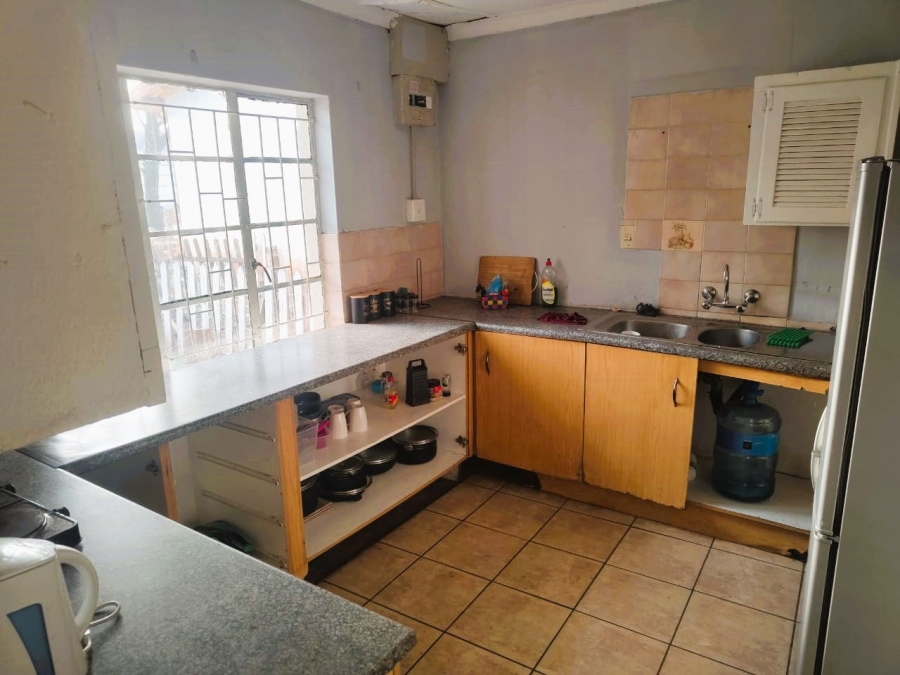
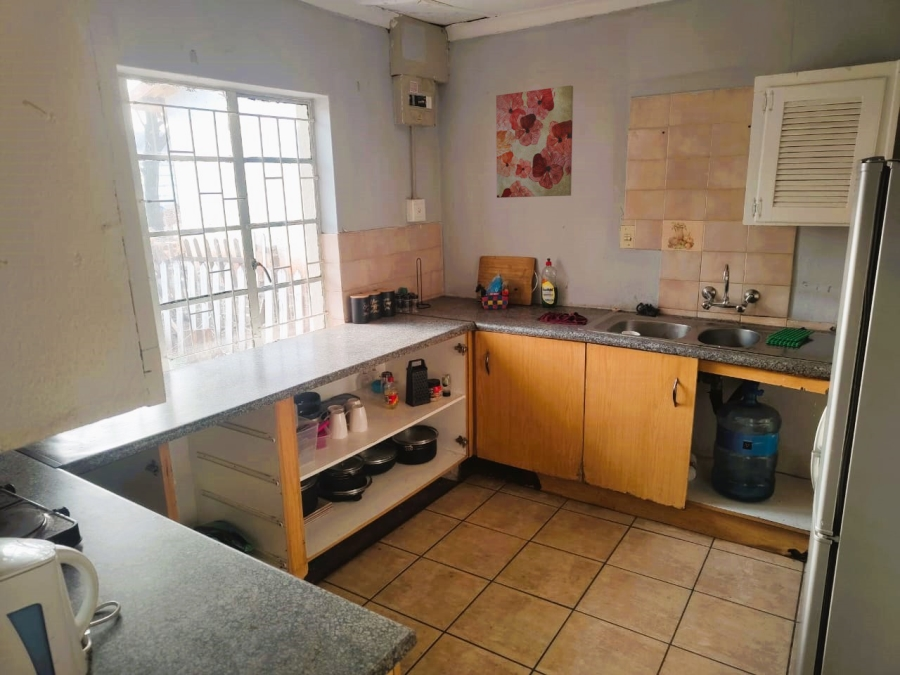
+ wall art (533, 144)
